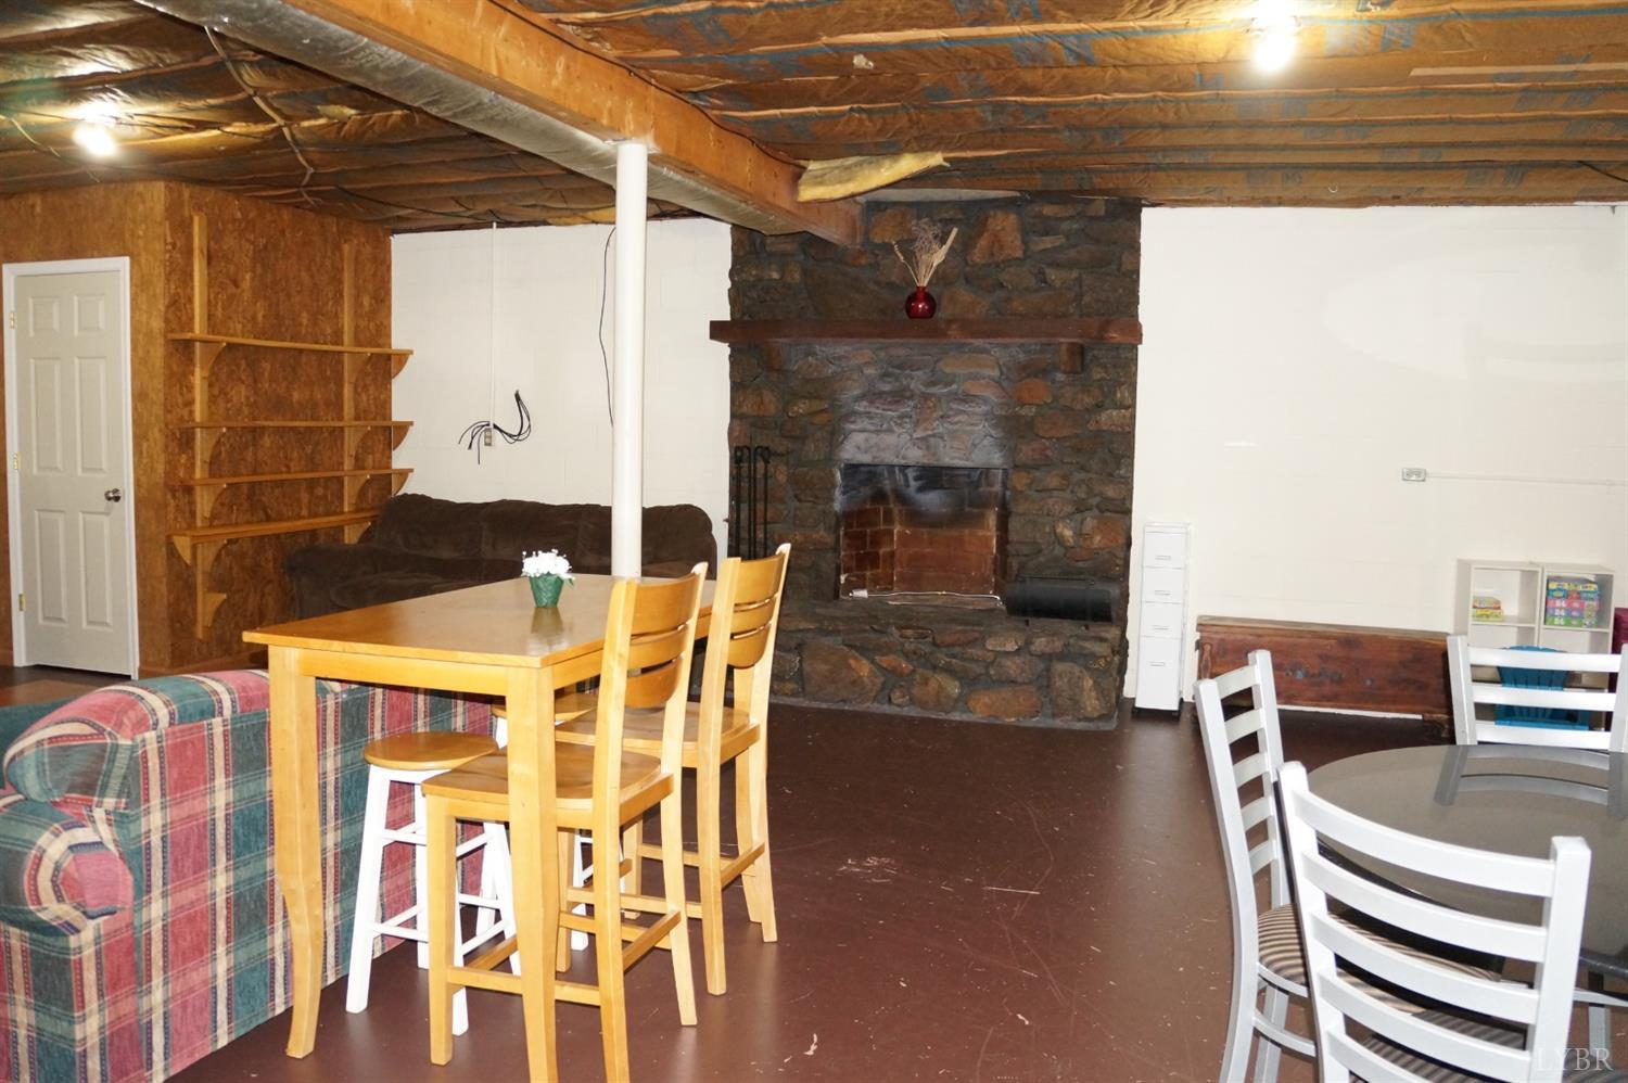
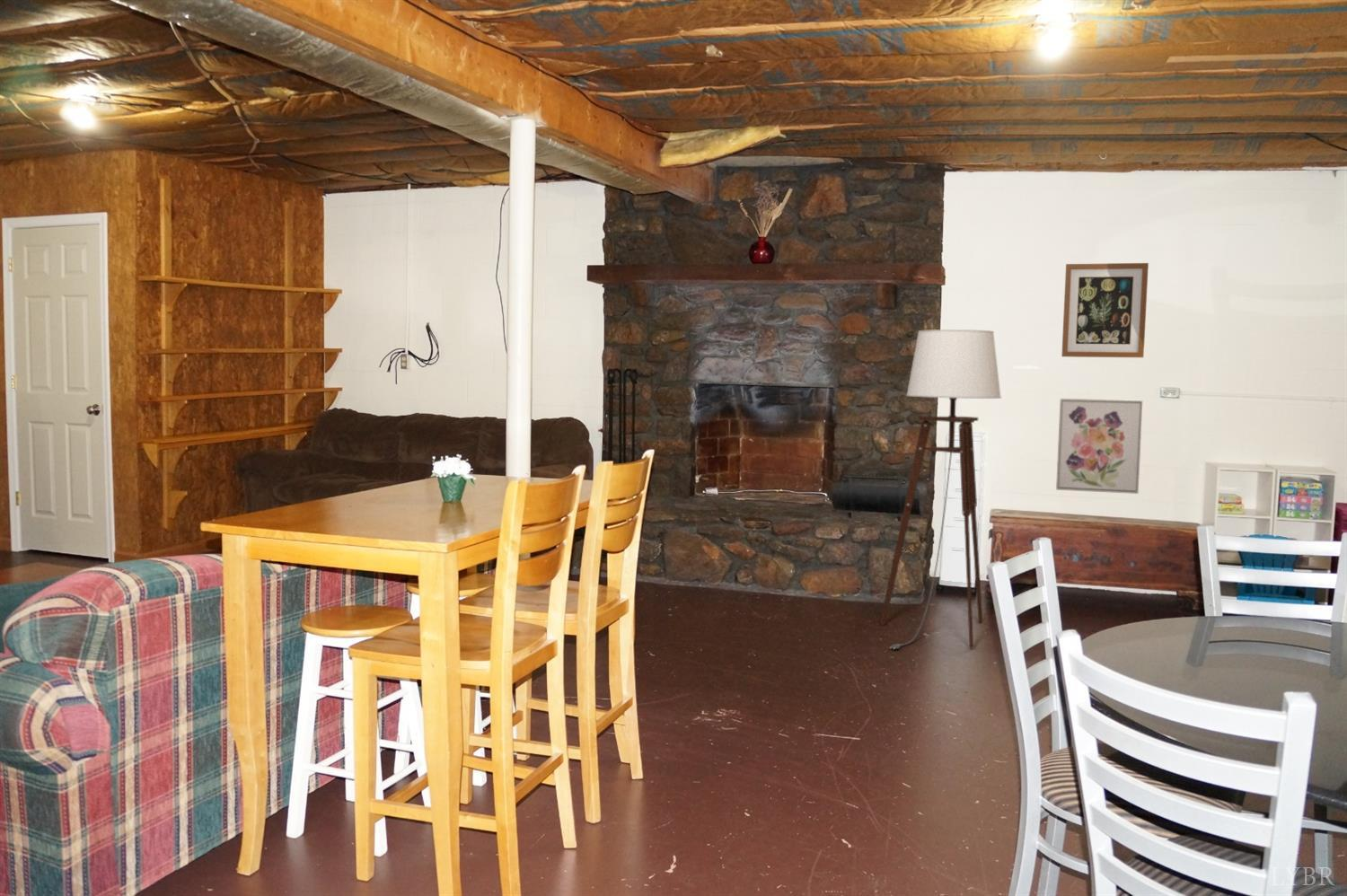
+ floor lamp (946, 484)
+ wall art (1104, 310)
+ wall art (1098, 445)
